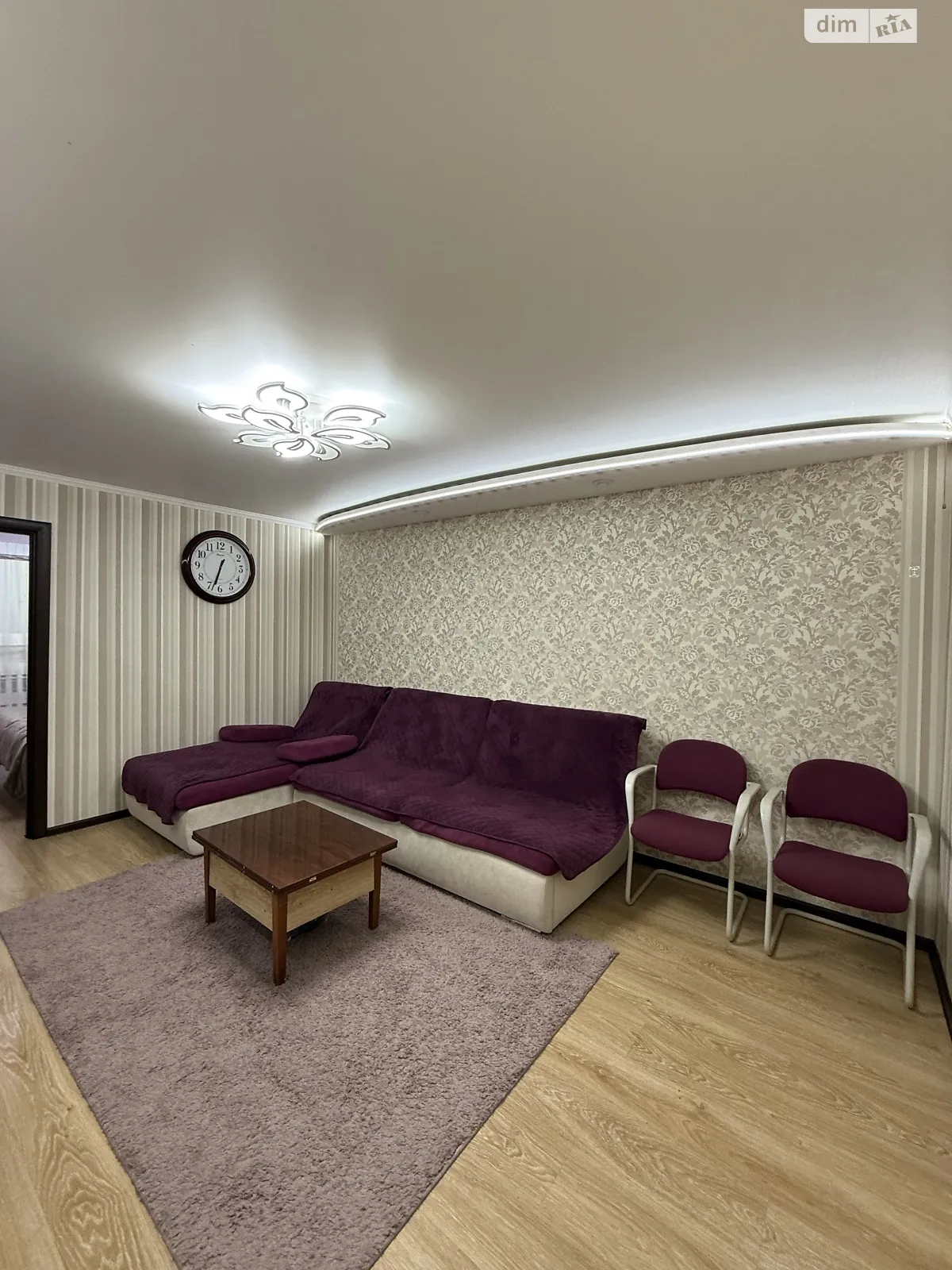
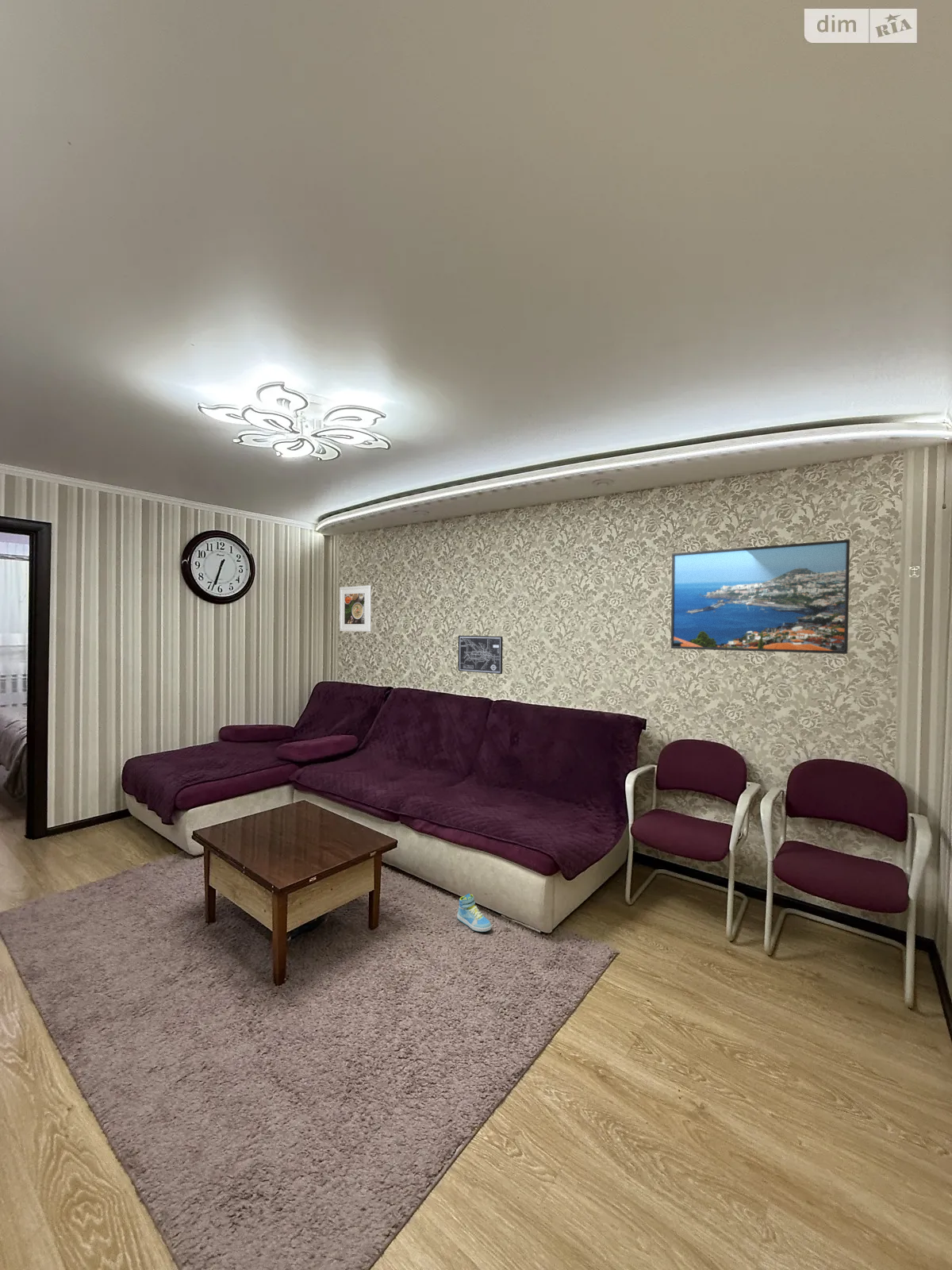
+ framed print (751, 598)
+ wall art (479, 654)
+ sneaker (474, 910)
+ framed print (355, 609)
